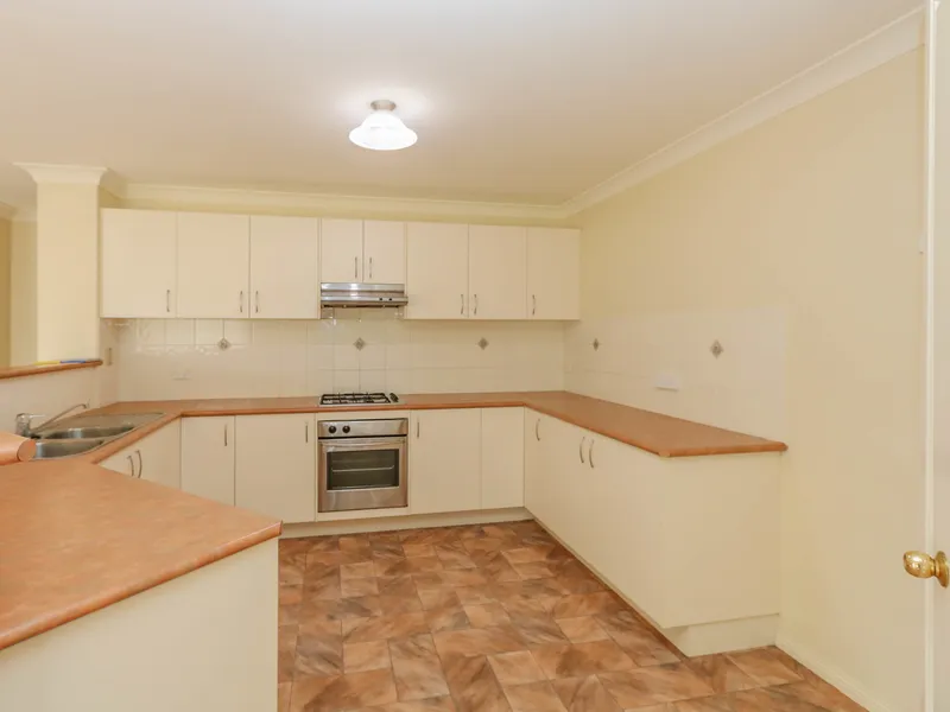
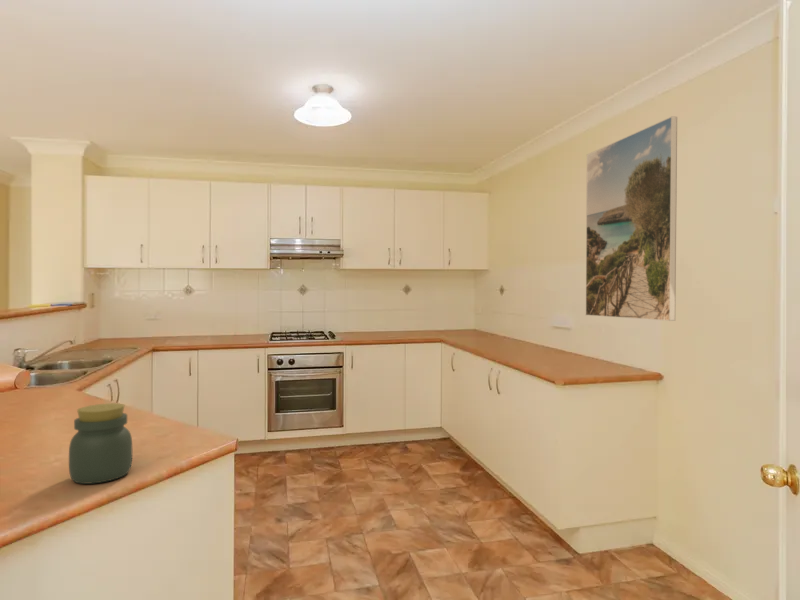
+ jar (101, 441)
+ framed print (625, 228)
